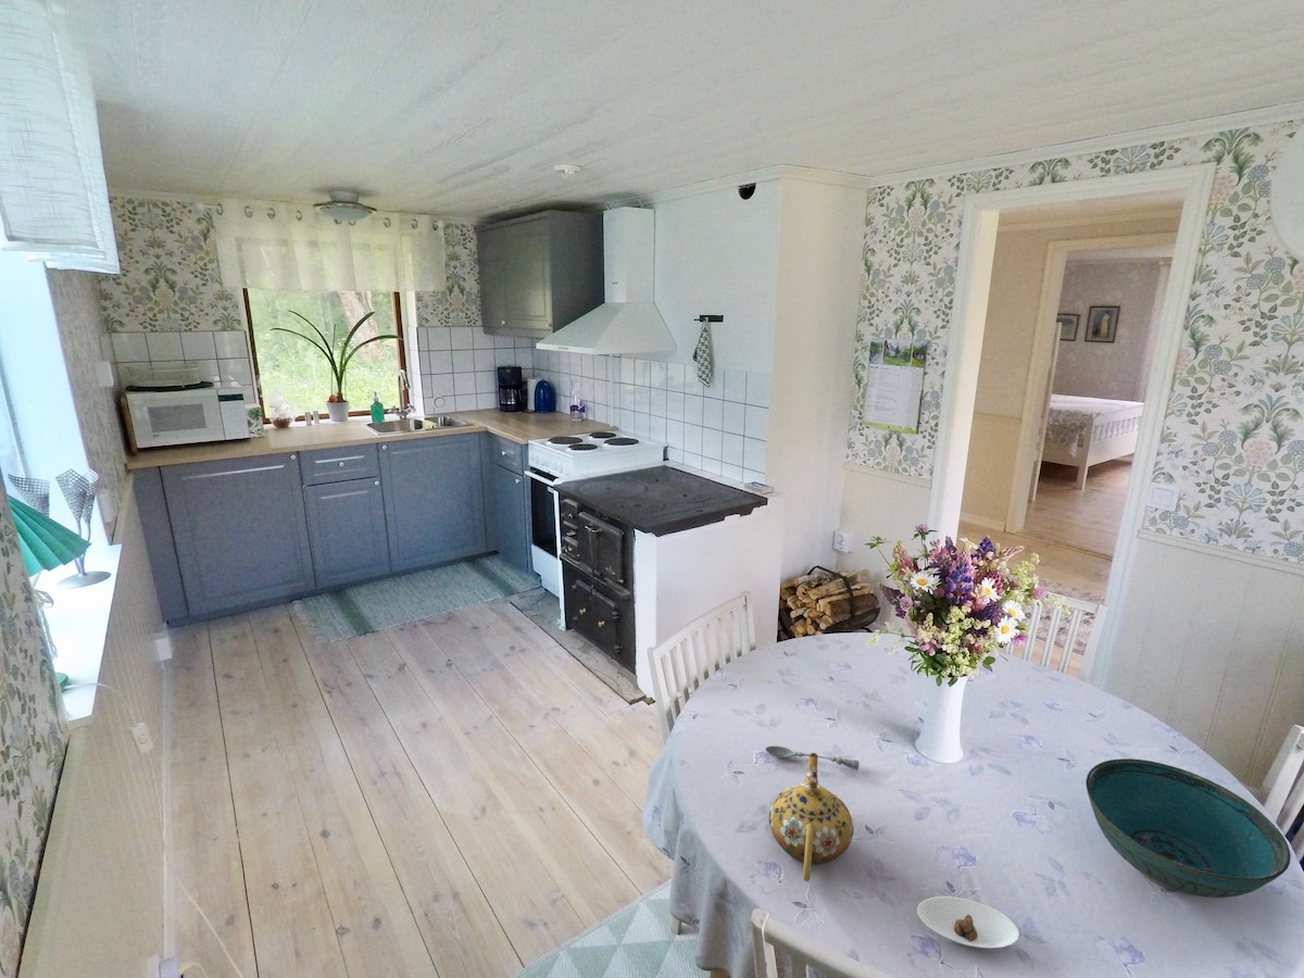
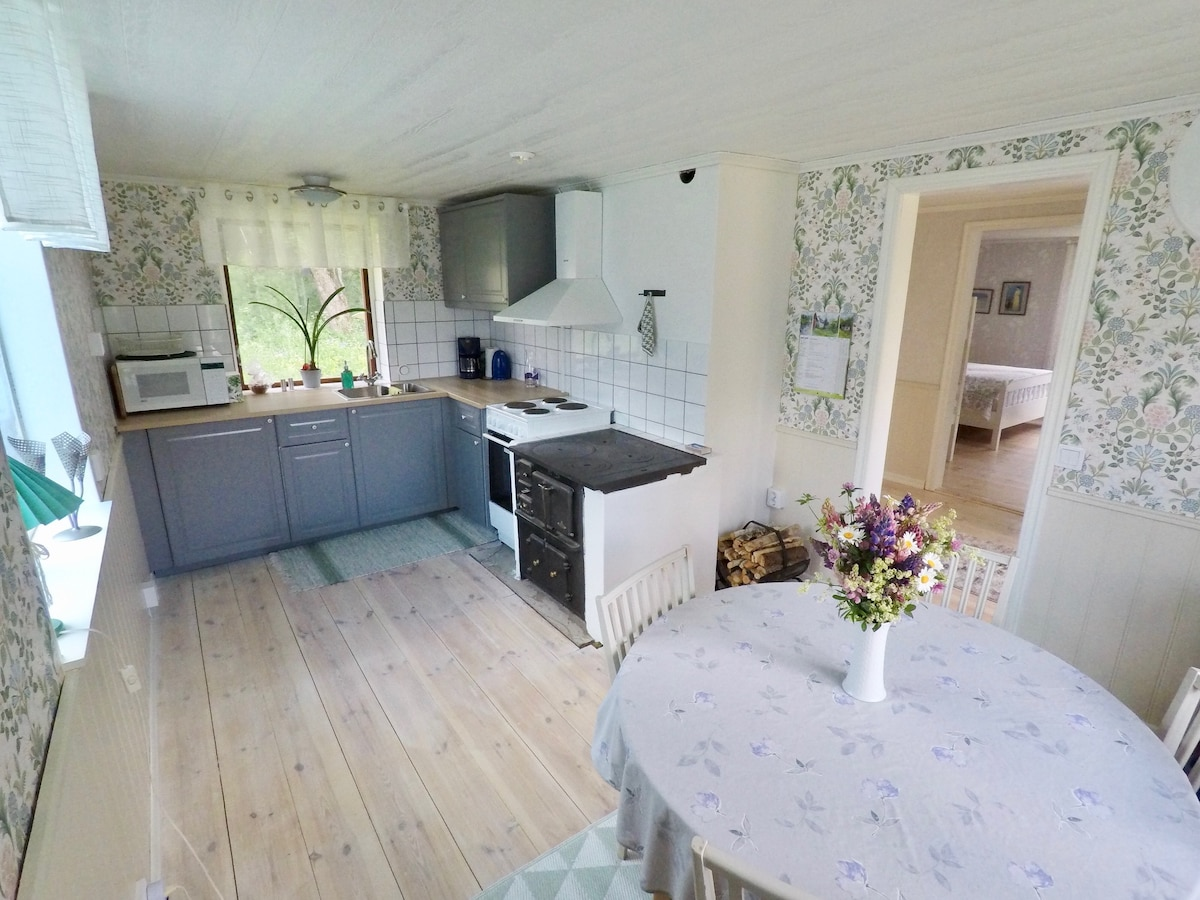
- bowl (1174, 841)
- saucer (966, 926)
- teapot (811, 813)
- soupspoon (808, 755)
